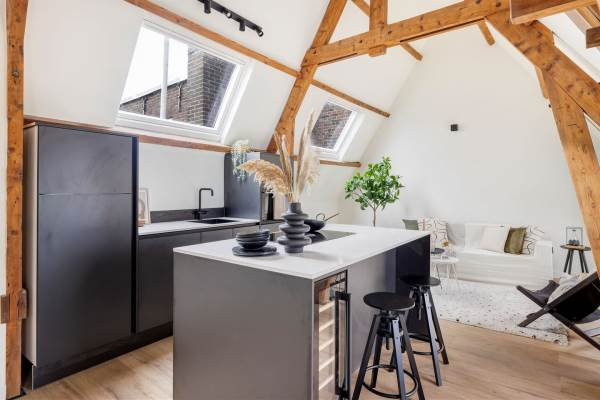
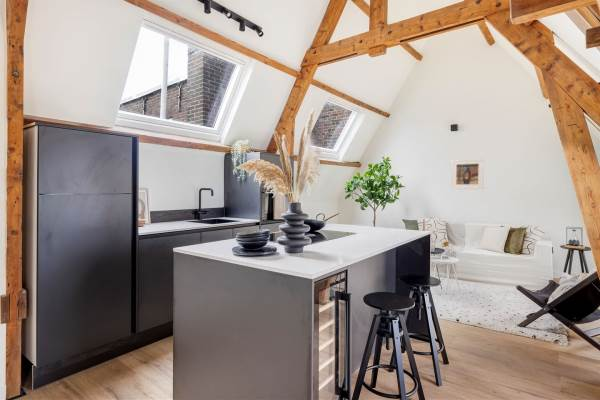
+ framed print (467, 174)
